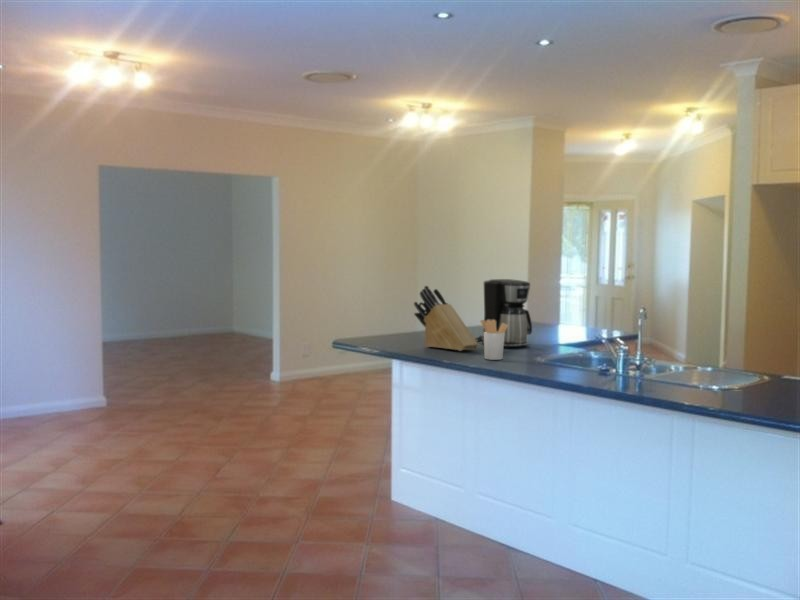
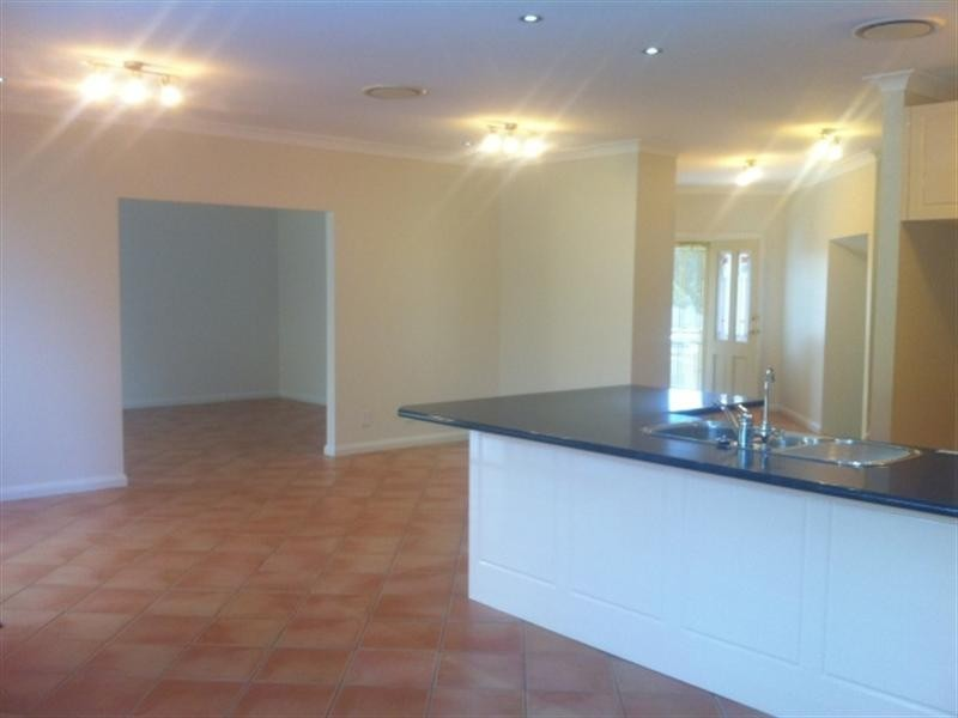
- utensil holder (491, 338)
- coffee maker (506, 311)
- knife block (444, 317)
